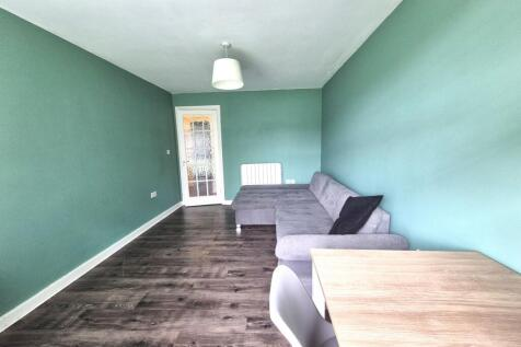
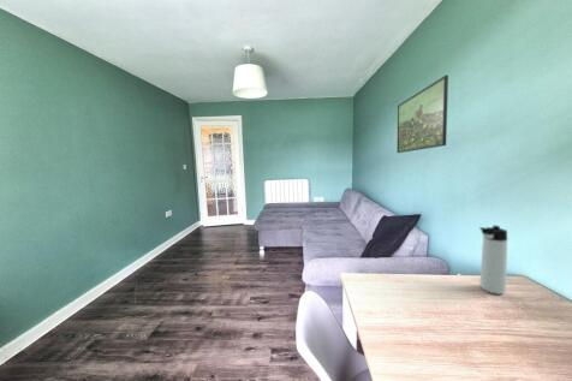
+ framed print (417, 121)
+ thermos bottle (490, 258)
